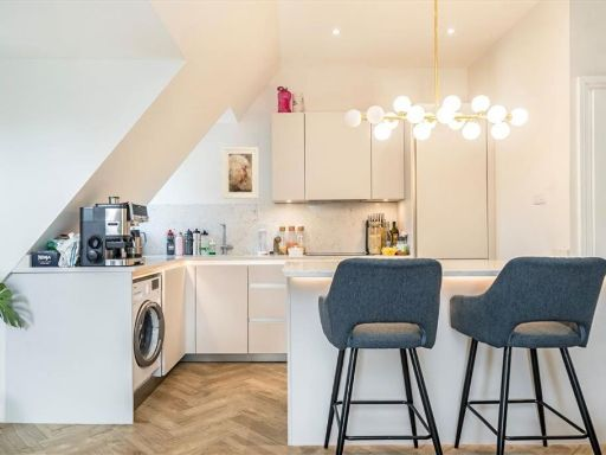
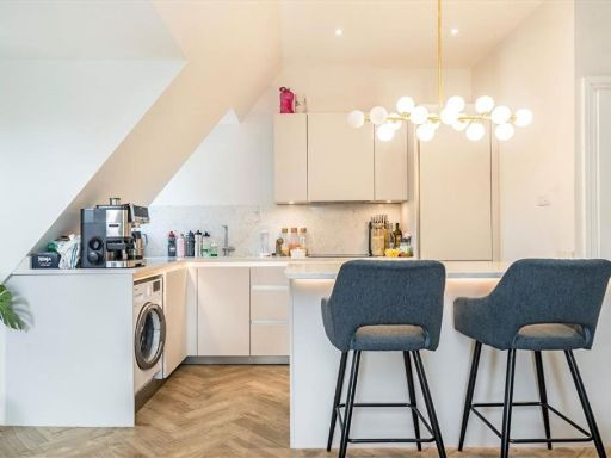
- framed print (240, 173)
